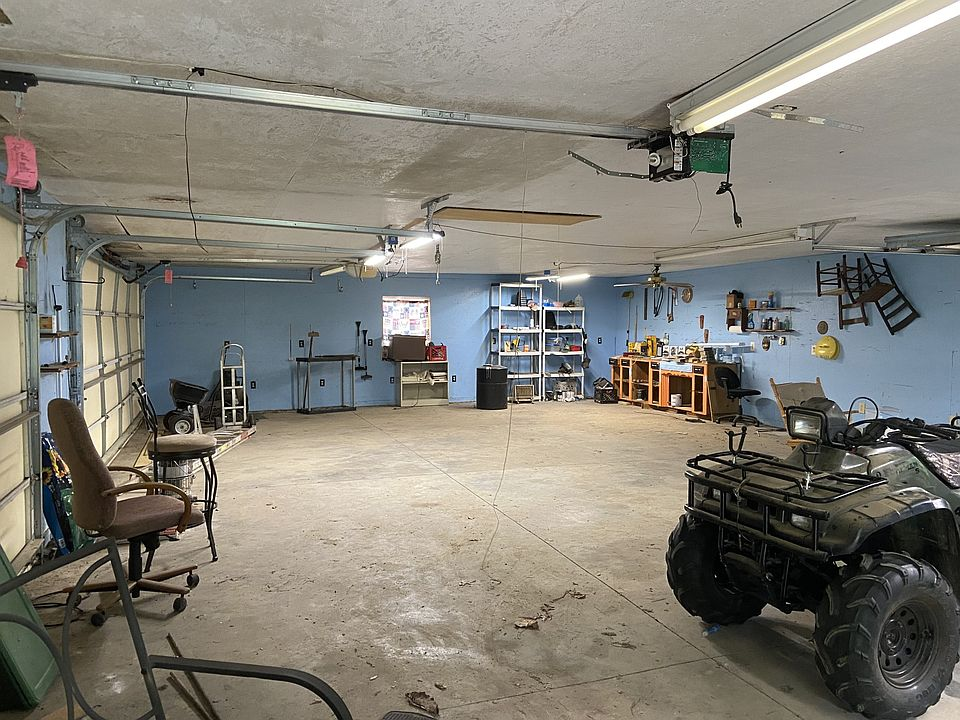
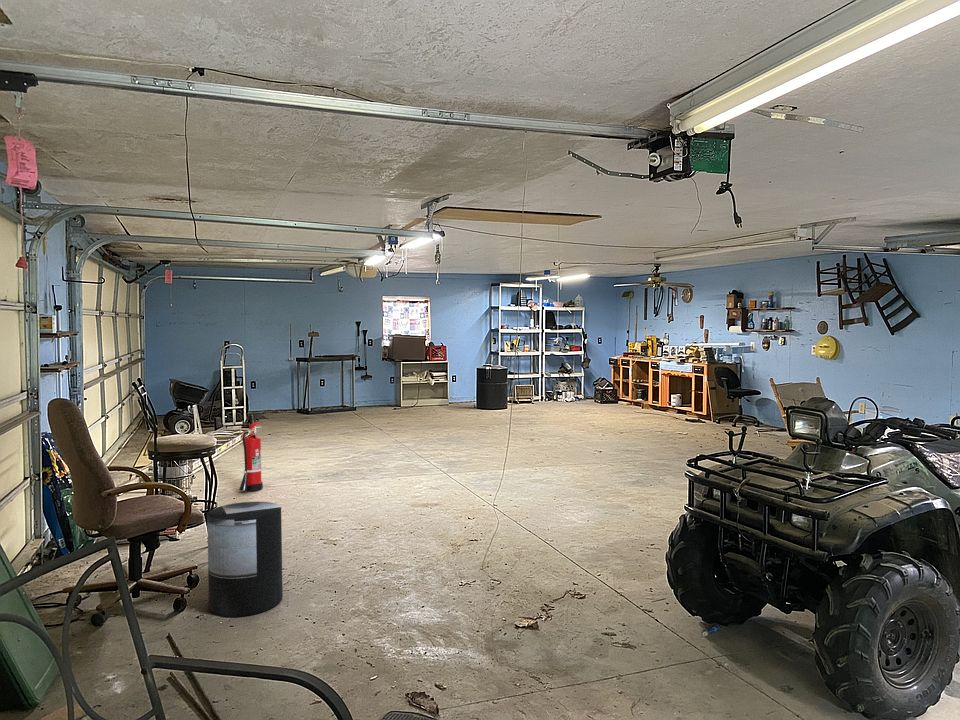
+ fire extinguisher (251, 456)
+ trash can (245, 556)
